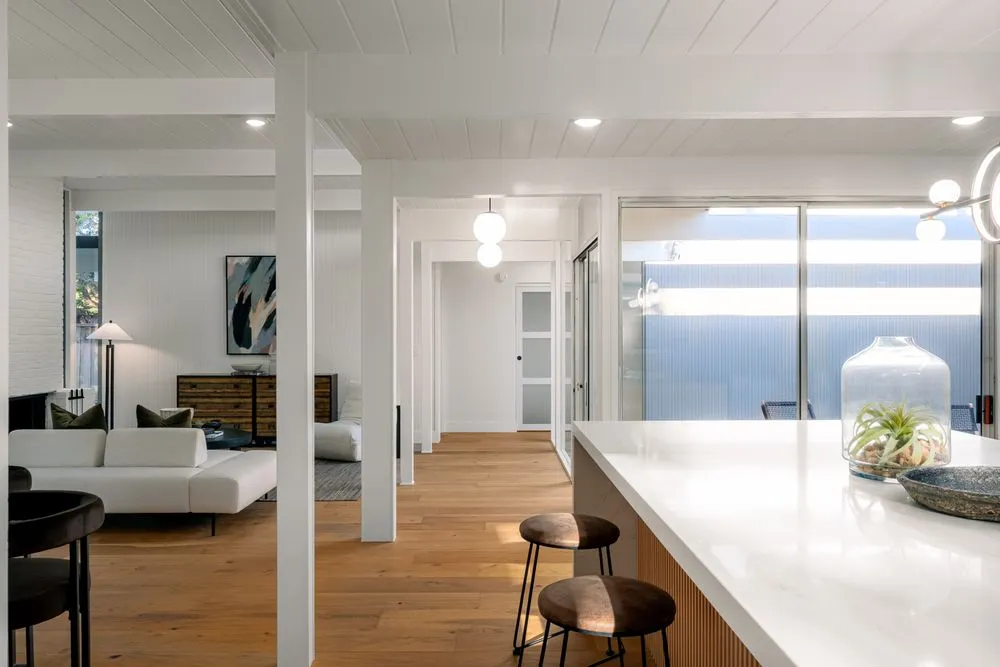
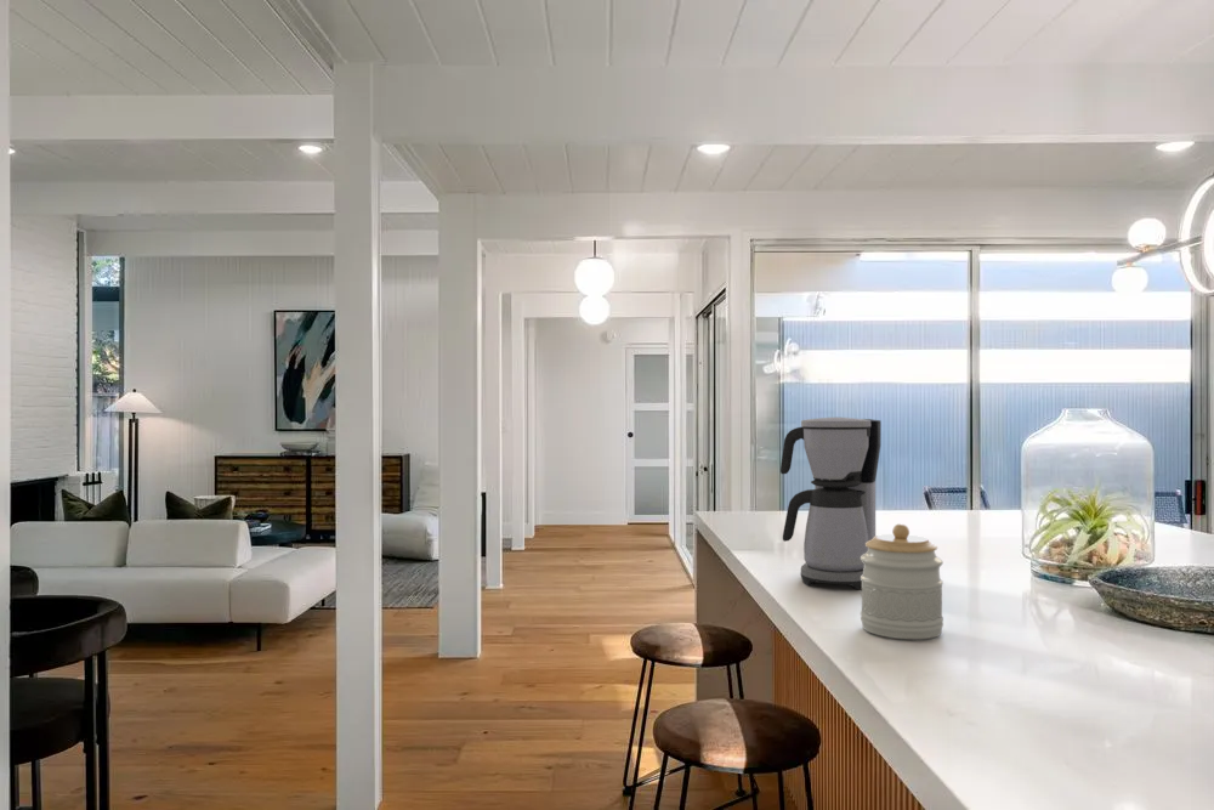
+ jar (901, 577)
+ coffee maker (832, 495)
